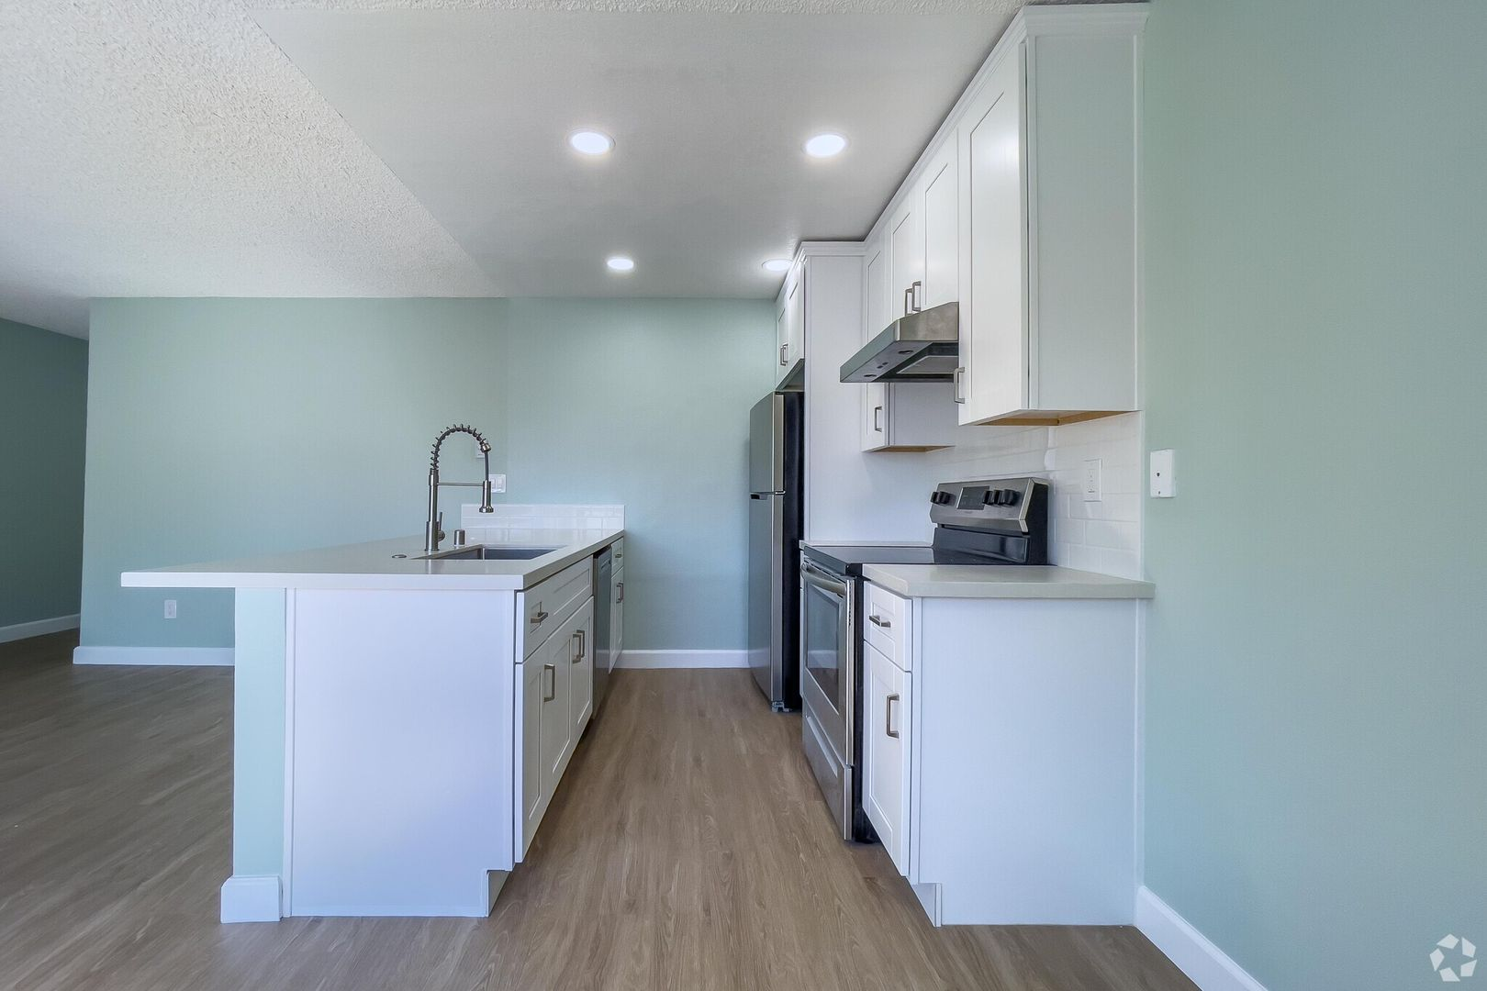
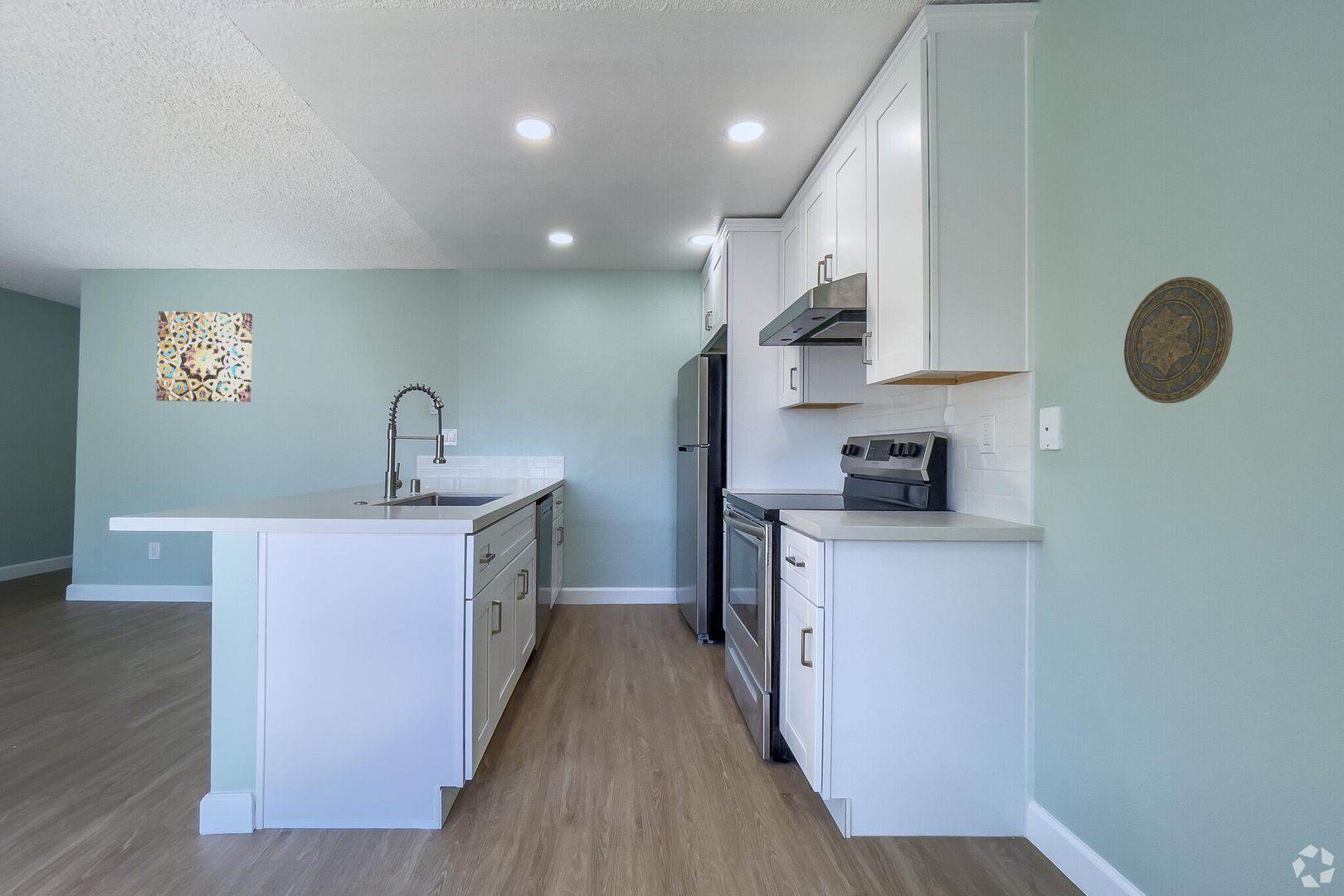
+ wall art (205, 357)
+ decorative plate (1168, 341)
